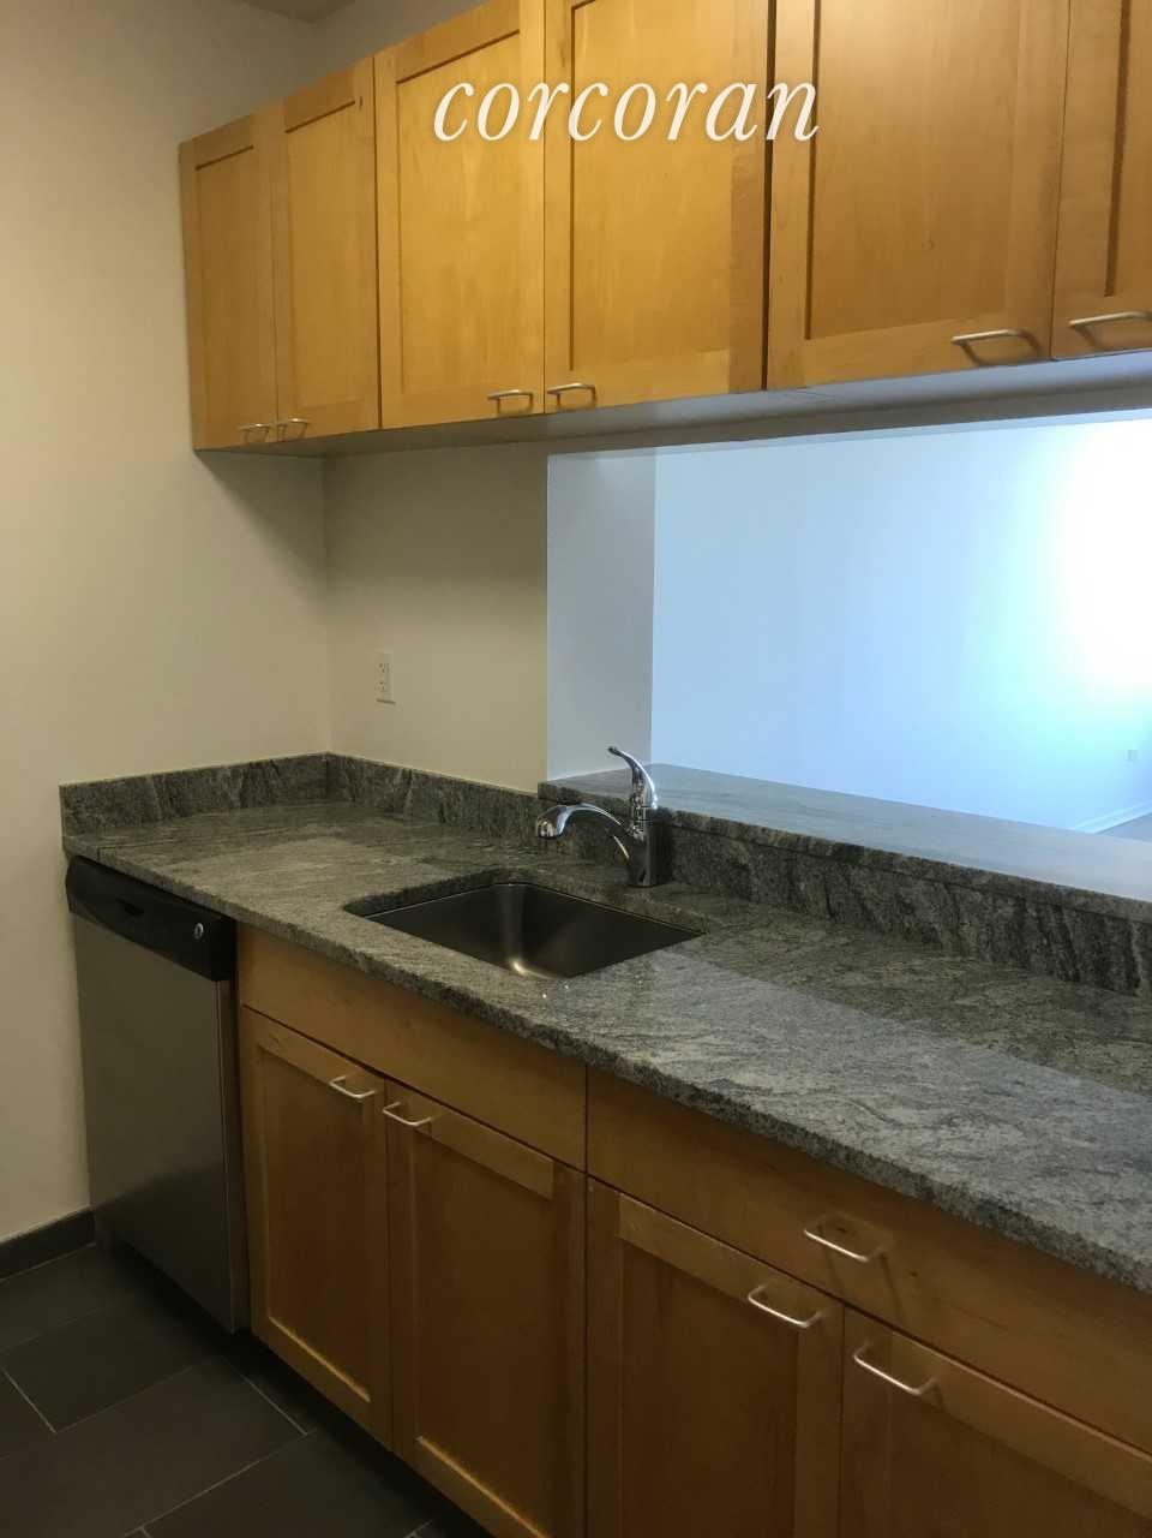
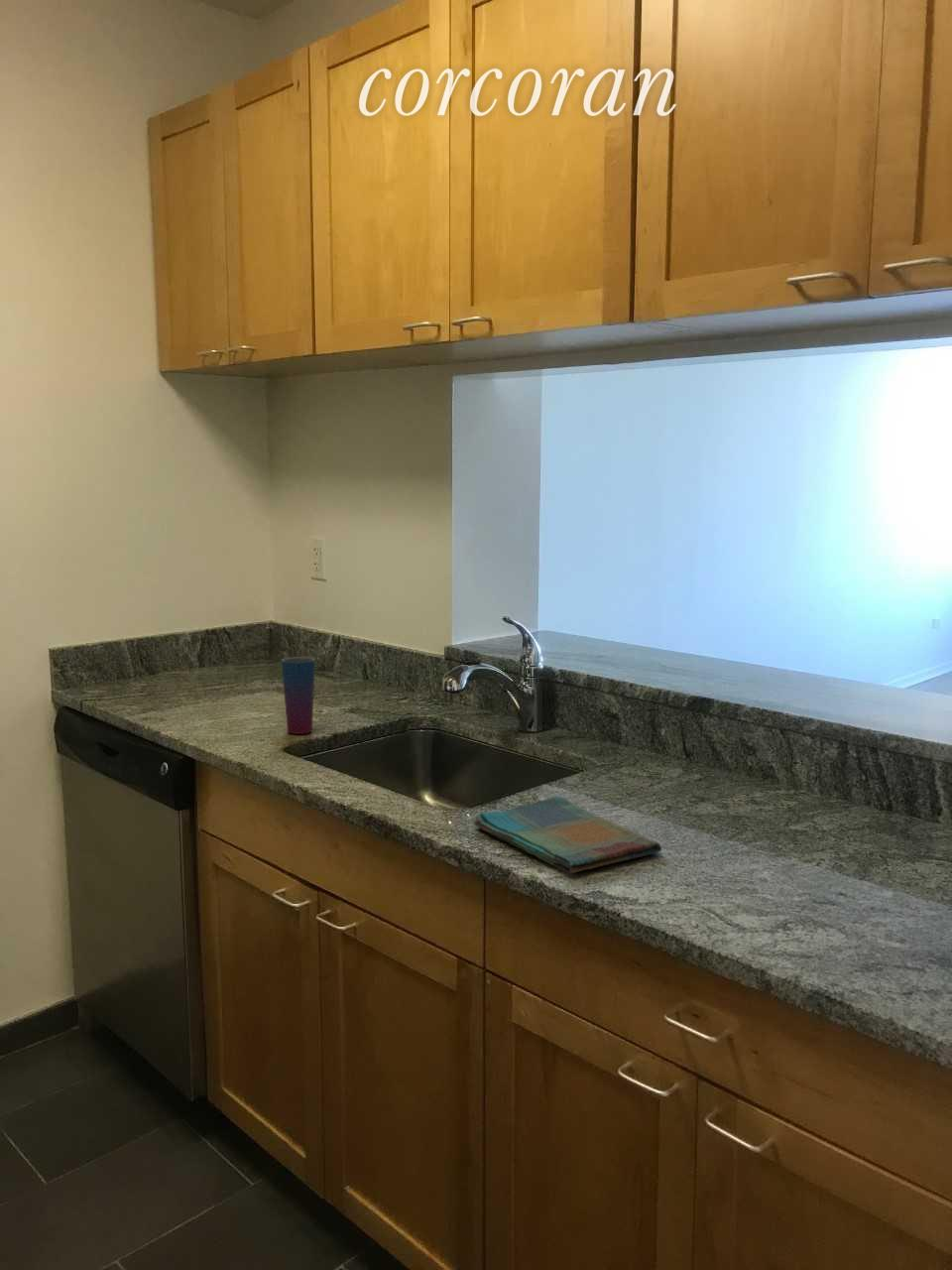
+ dish towel (564, 831)
+ cup (298, 696)
